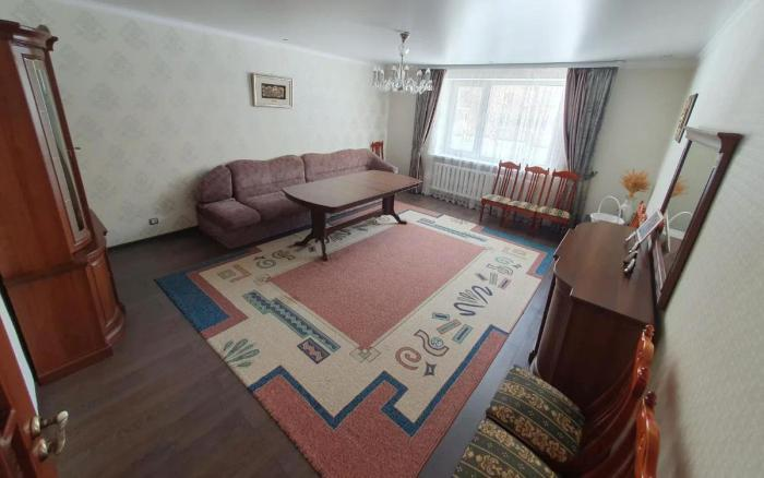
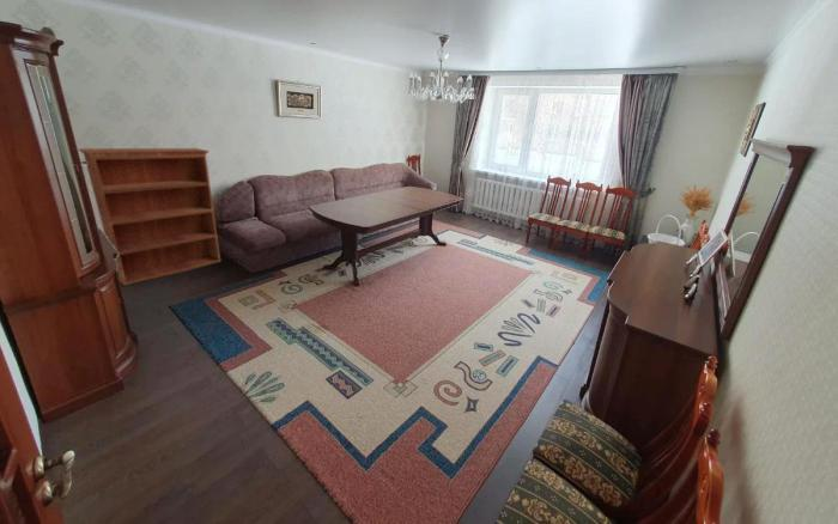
+ bookcase (160, 213)
